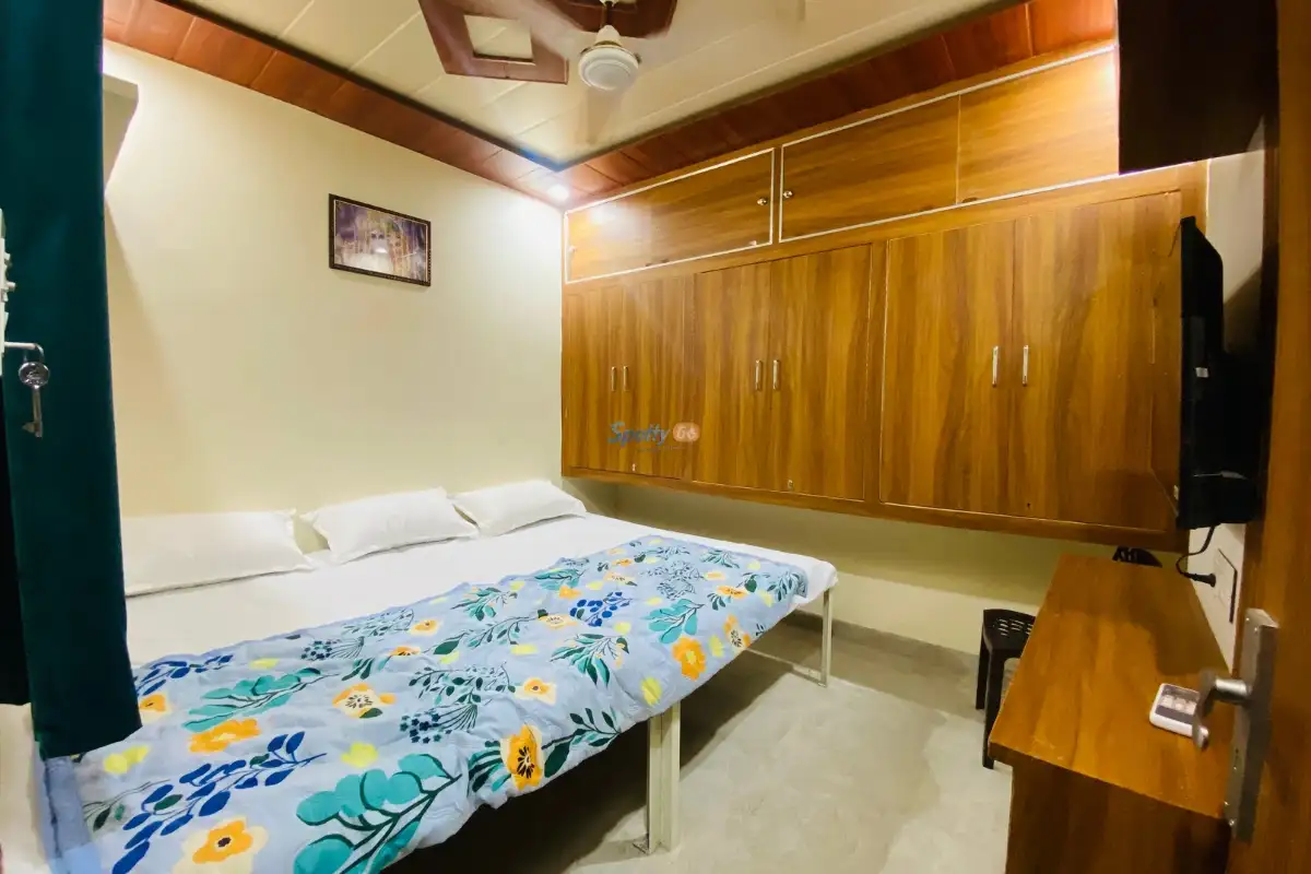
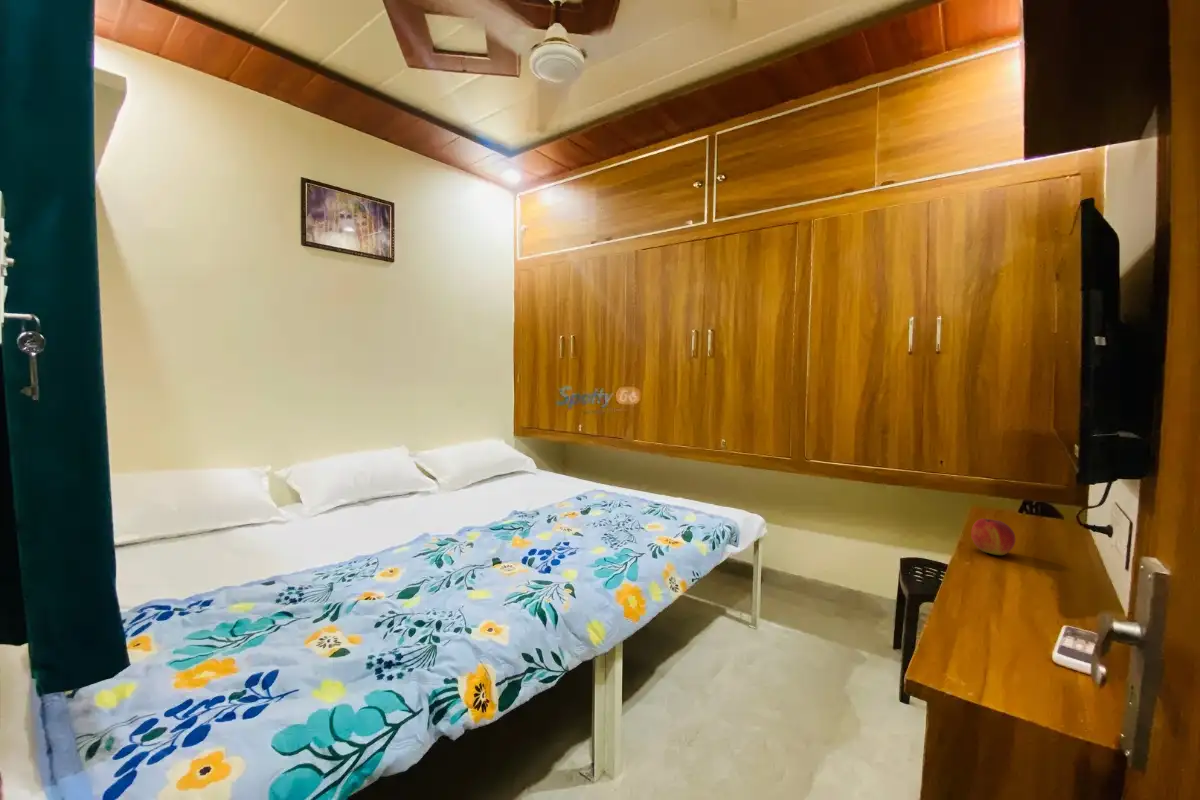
+ apple (992, 536)
